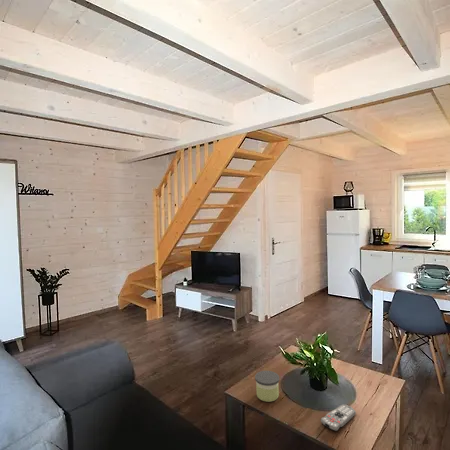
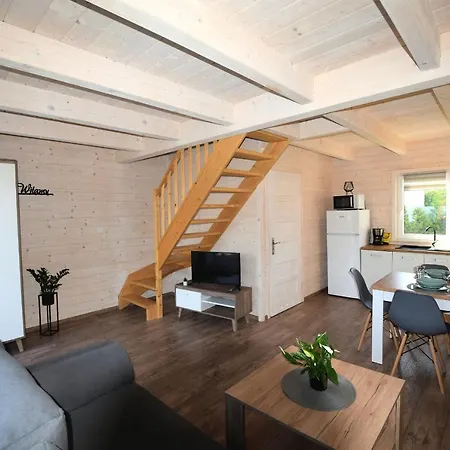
- candle (267, 386)
- remote control (339, 416)
